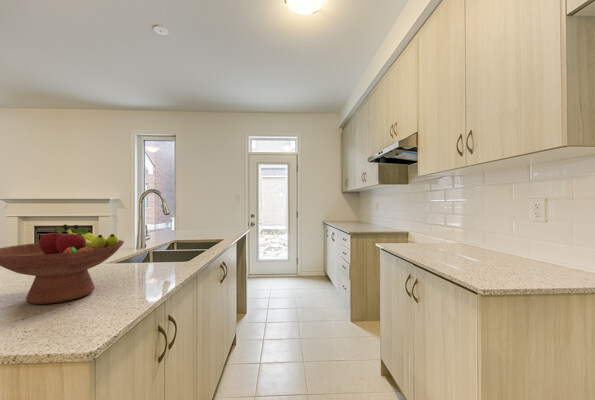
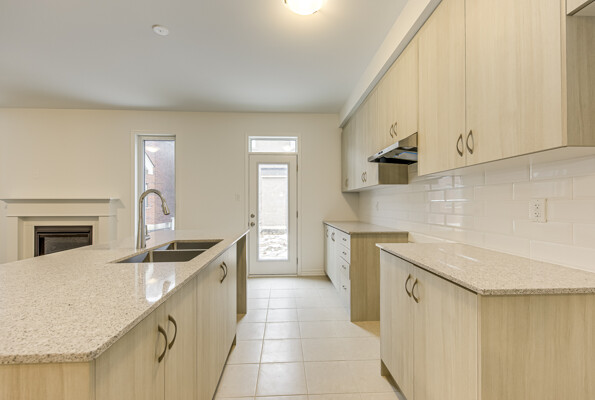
- fruit bowl (62, 261)
